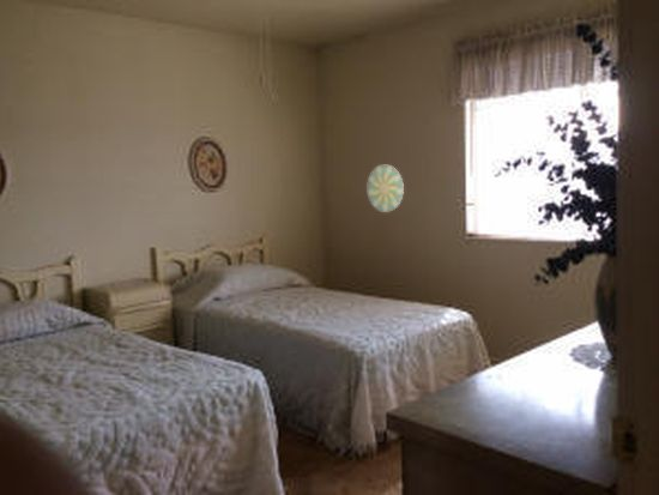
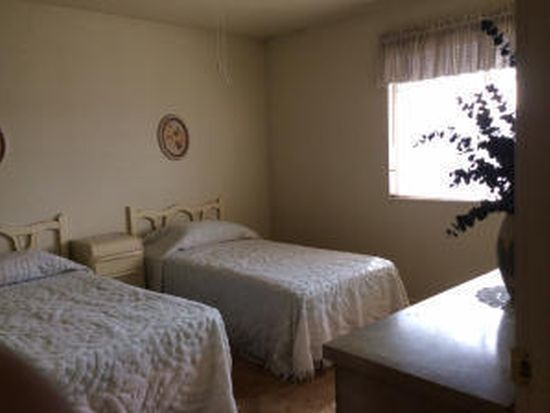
- decorative plate (385, 188)
